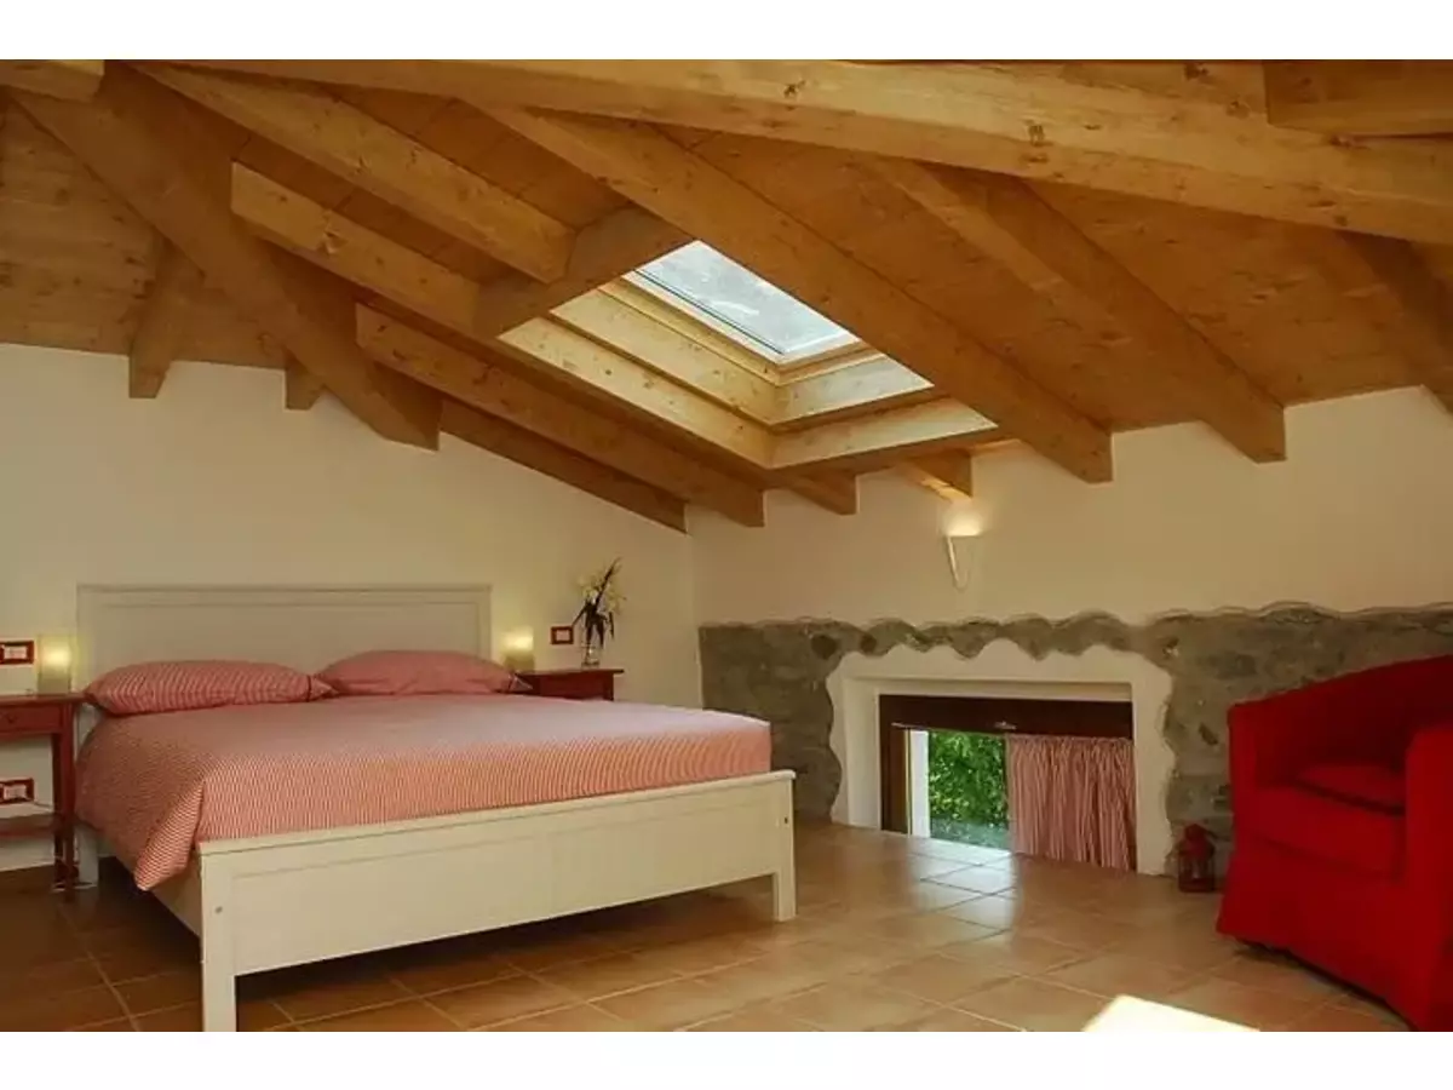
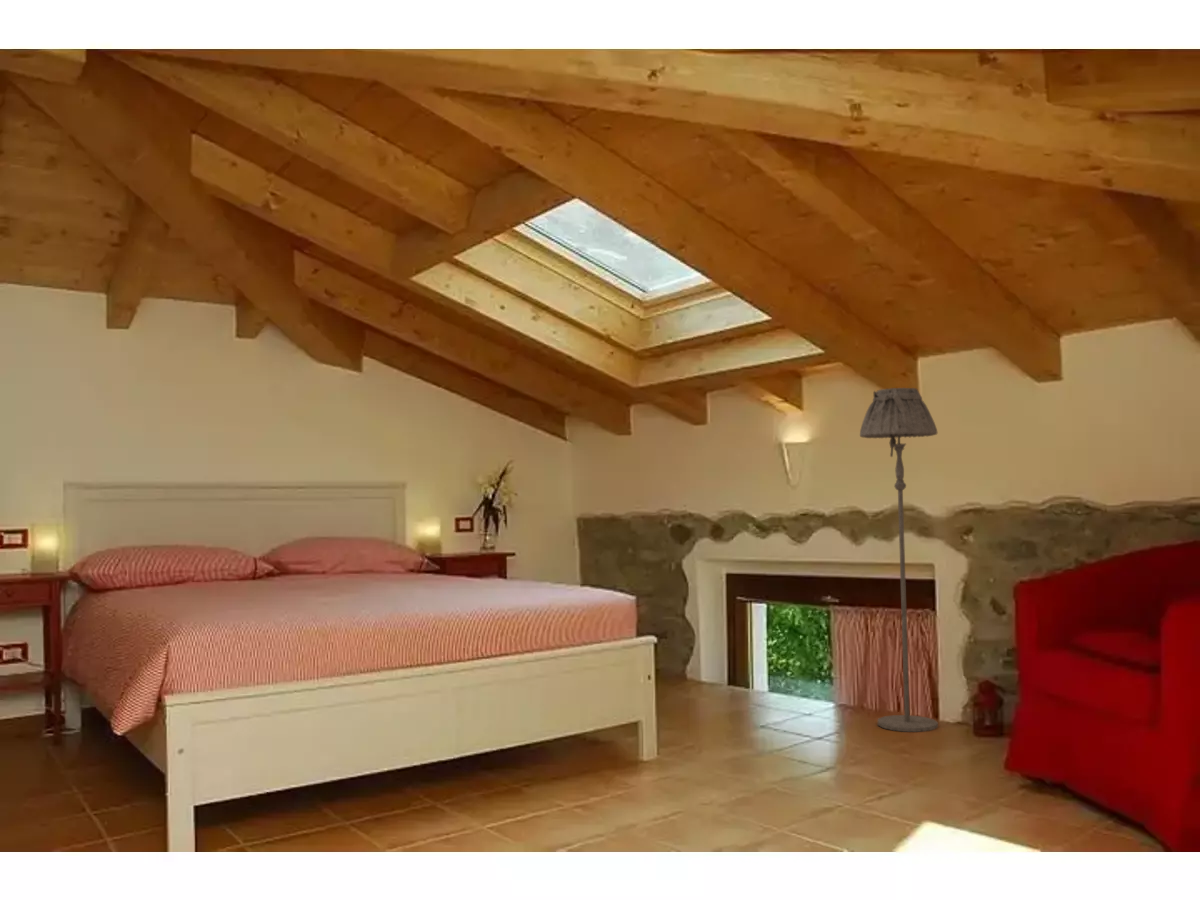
+ floor lamp (901, 556)
